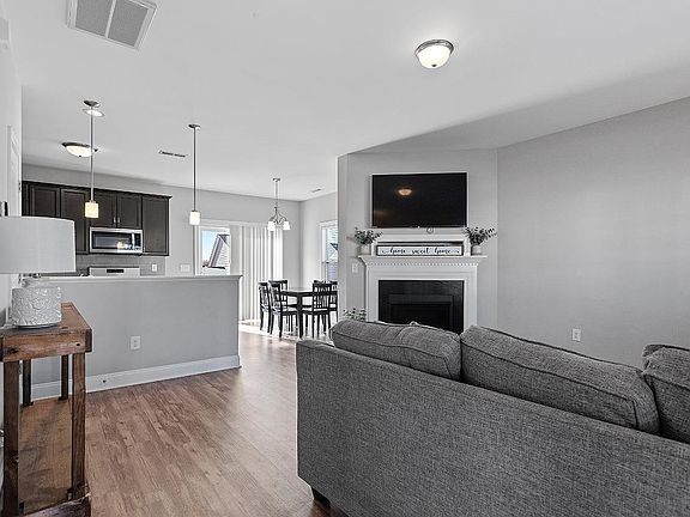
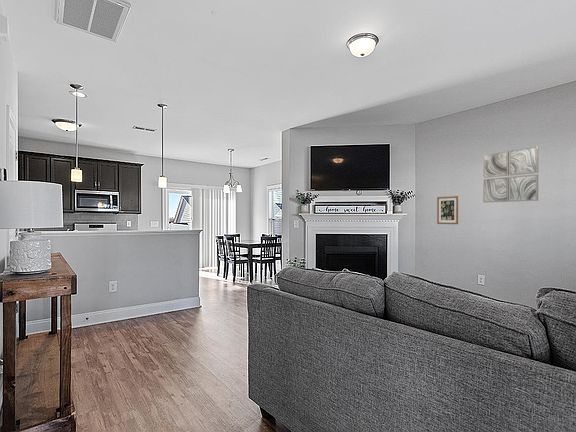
+ wall art (447, 210)
+ wall art (508, 175)
